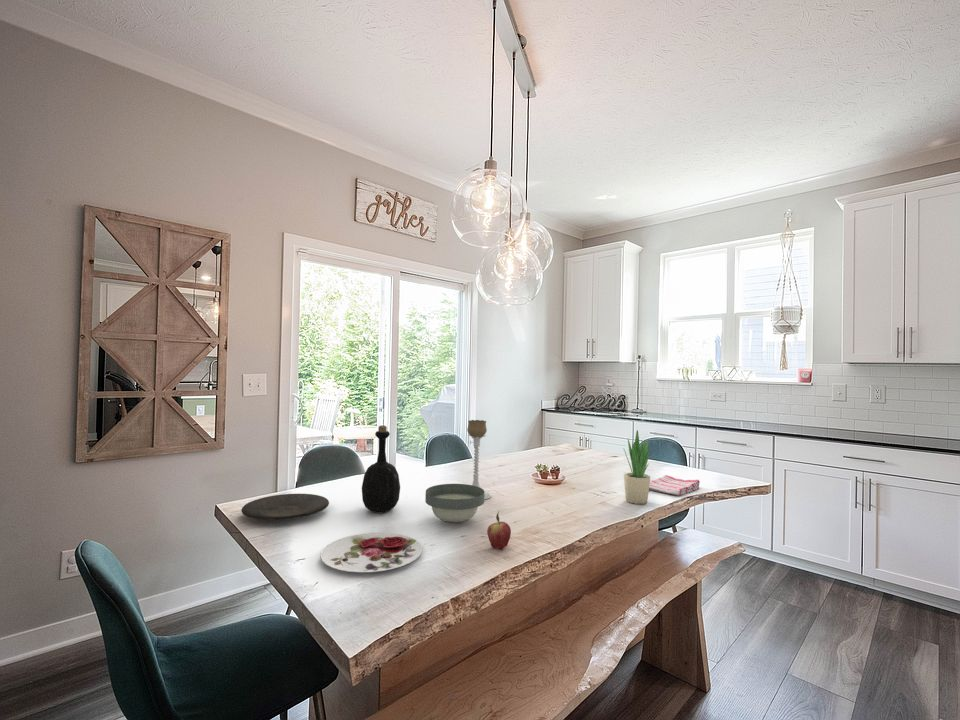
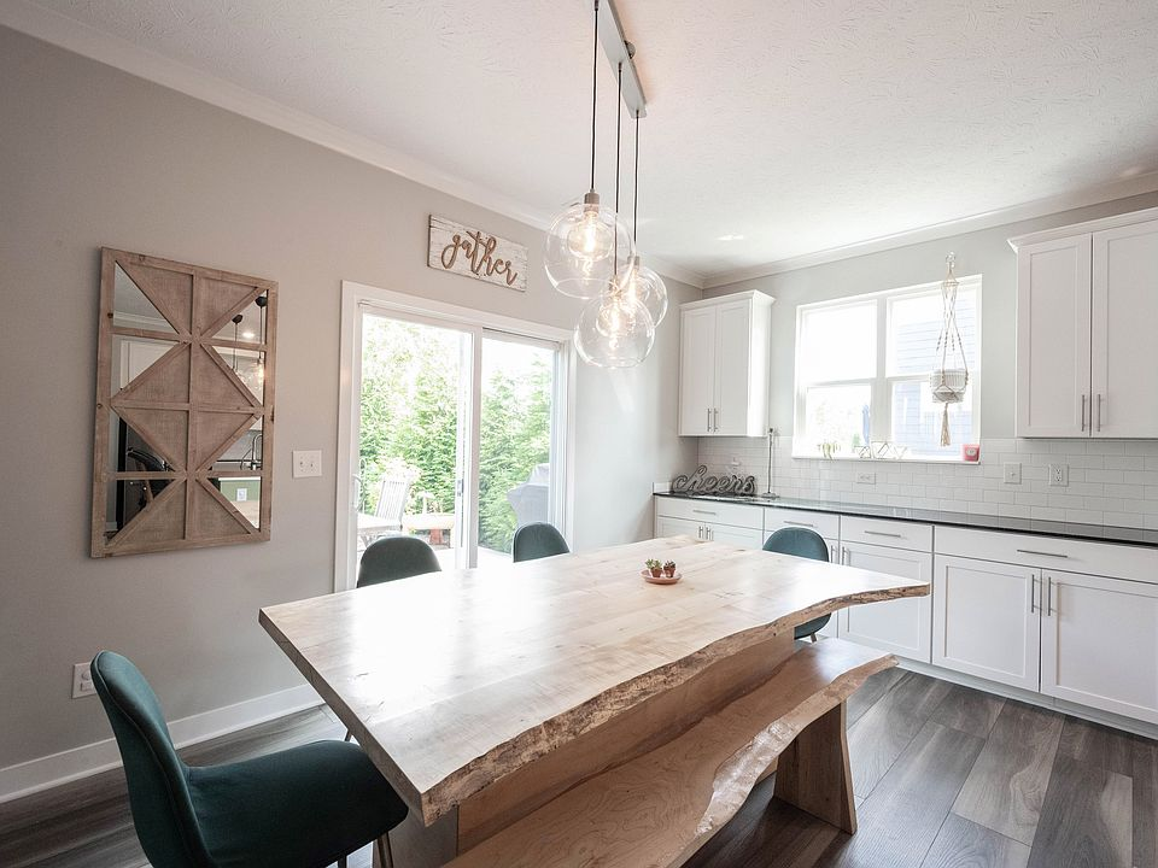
- dish towel (670, 483)
- plate (286, 508)
- bowl (454, 505)
- potted plant (639, 465)
- plate (372, 549)
- candle holder (476, 458)
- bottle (381, 467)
- fruit (498, 529)
